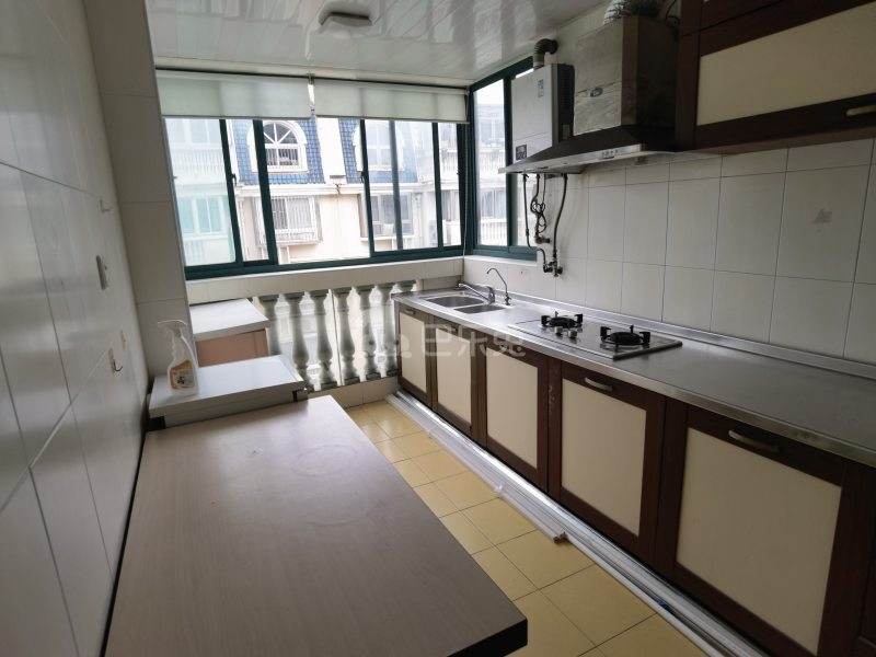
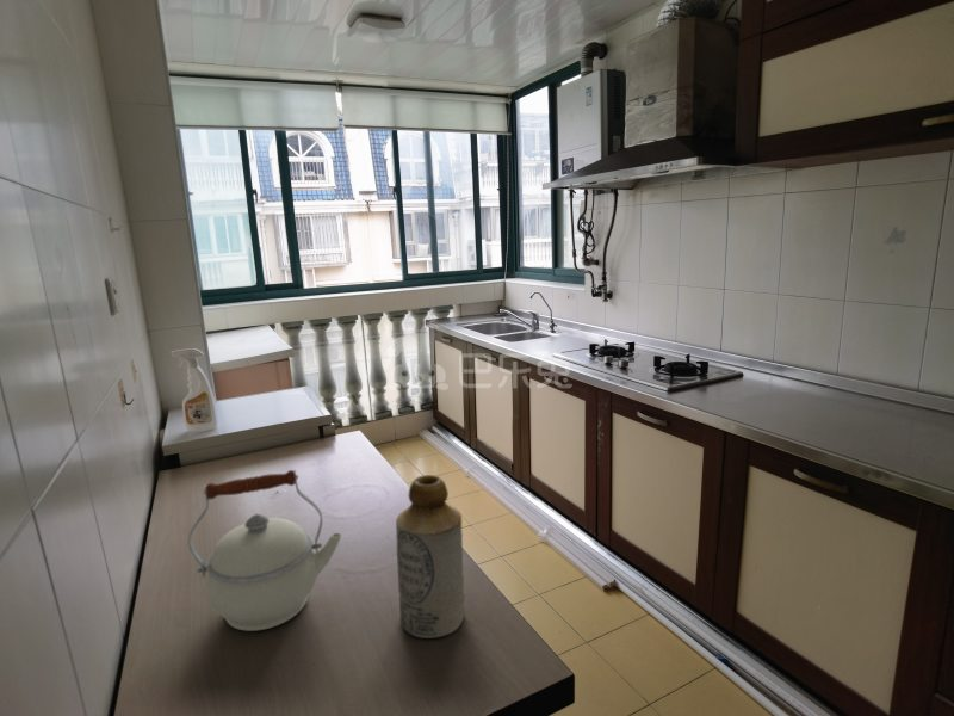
+ bottle (429, 550)
+ kettle (268, 541)
